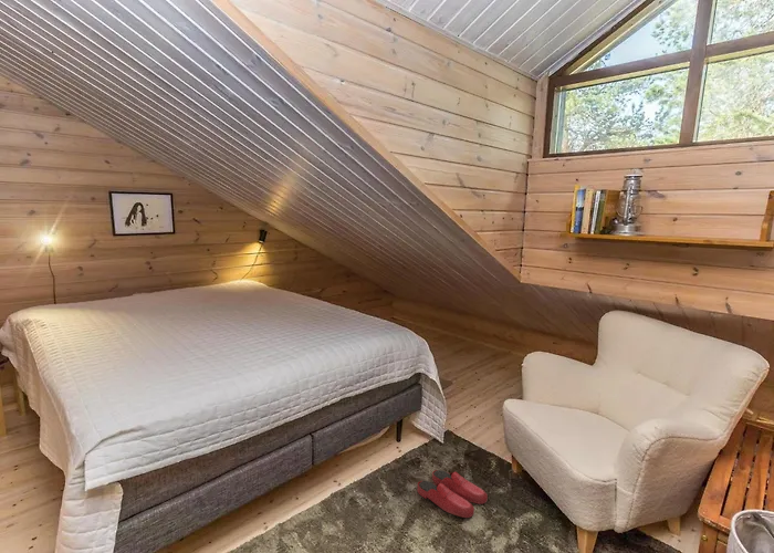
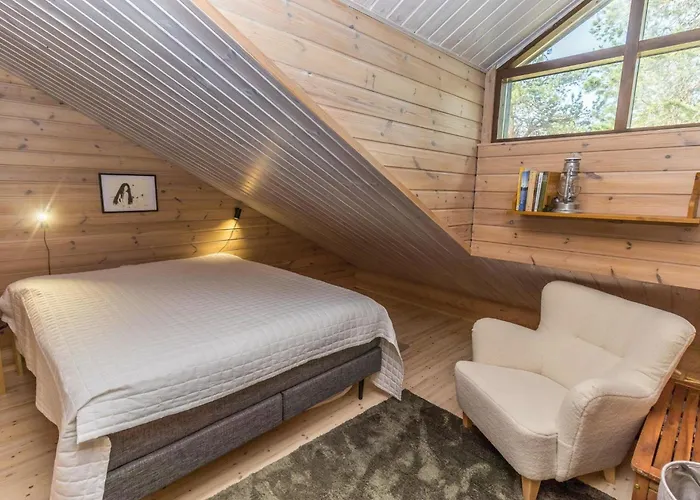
- slippers (451, 488)
